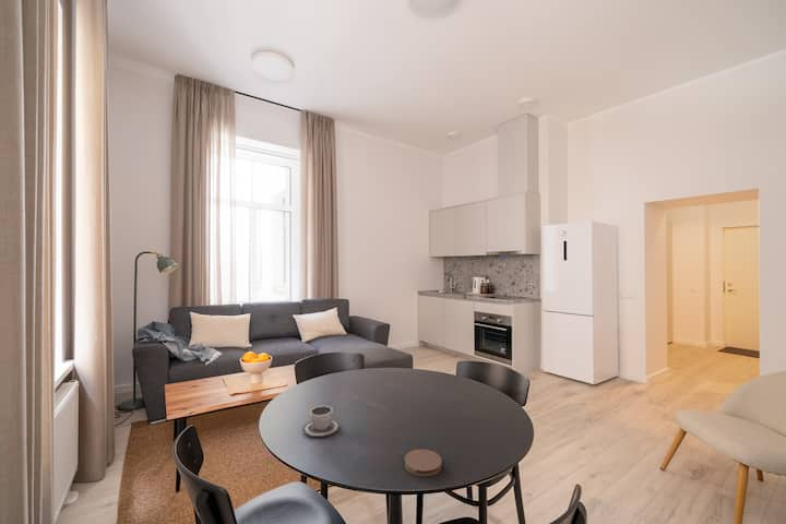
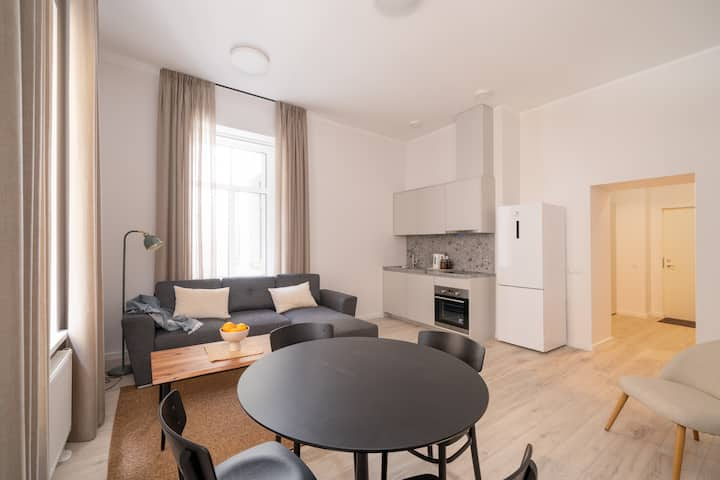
- cup (321, 419)
- coaster (422, 462)
